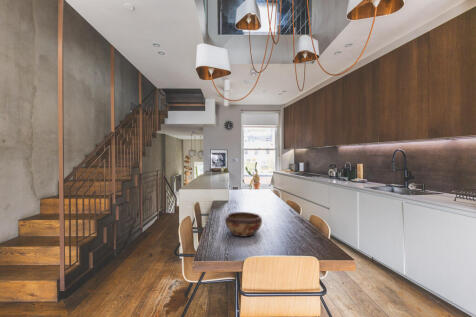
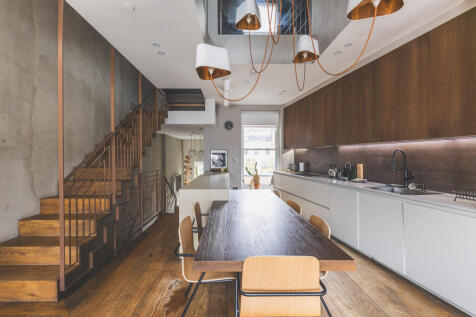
- decorative bowl (243, 224)
